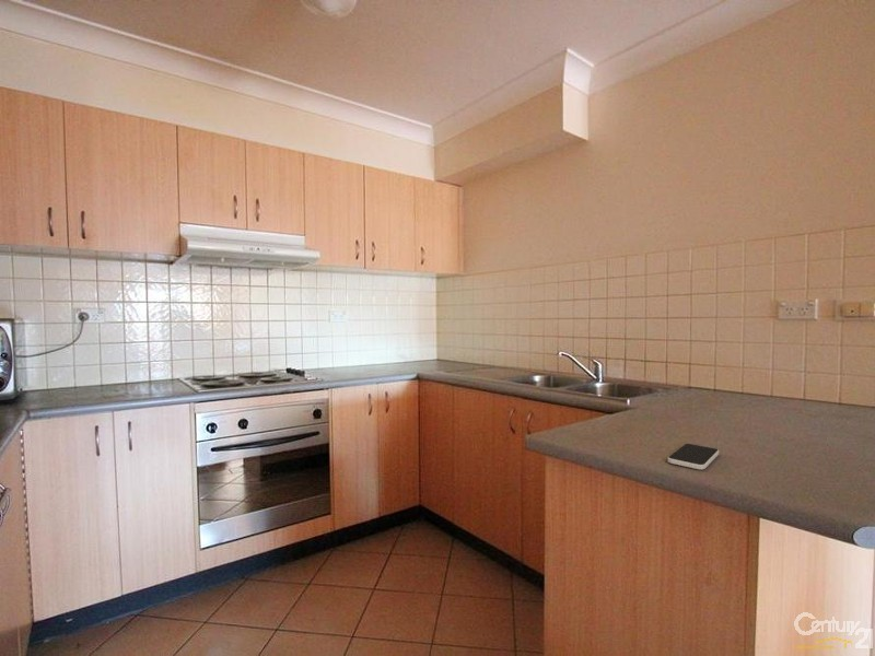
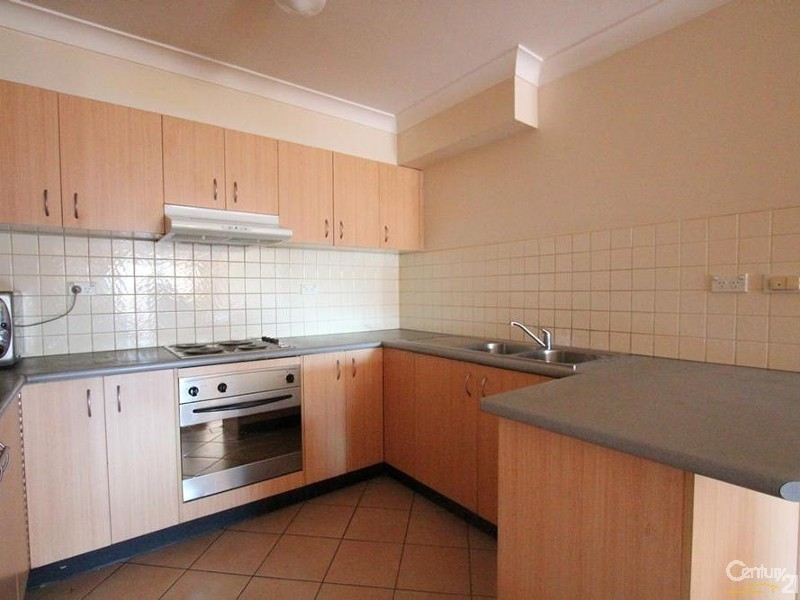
- smartphone (693, 455)
